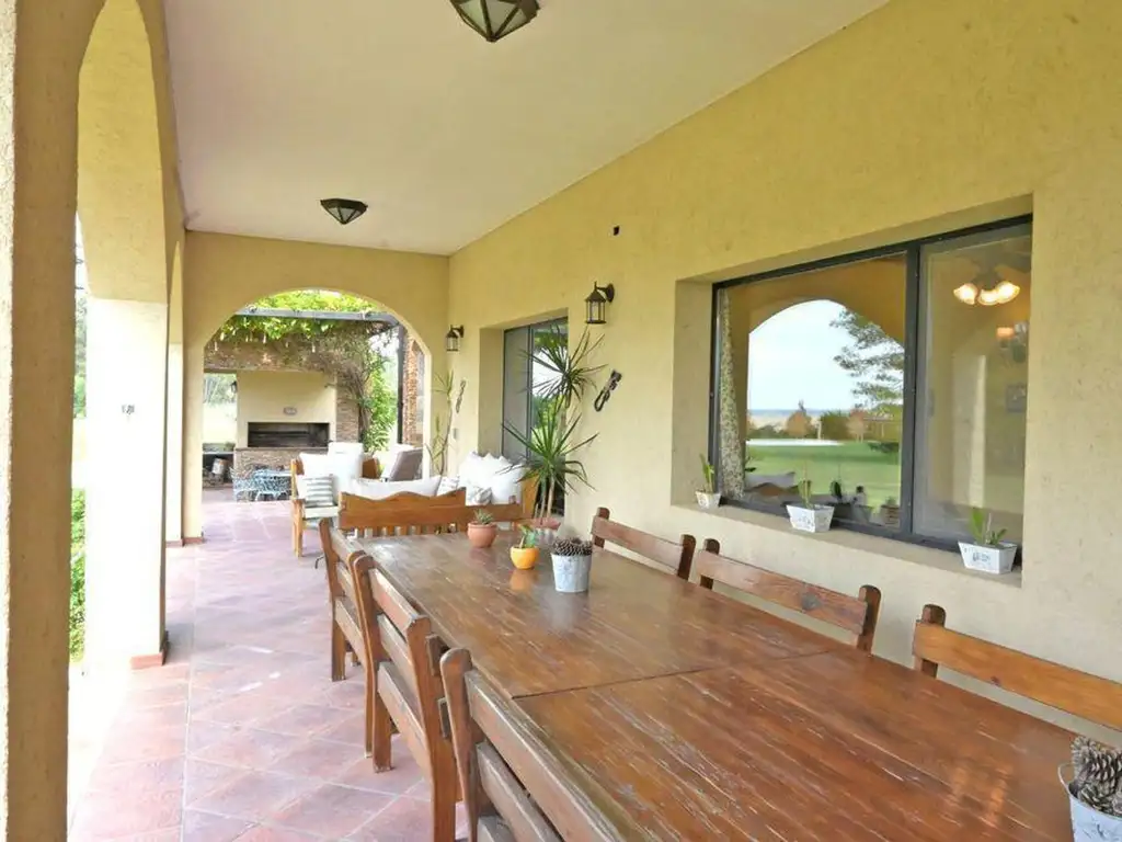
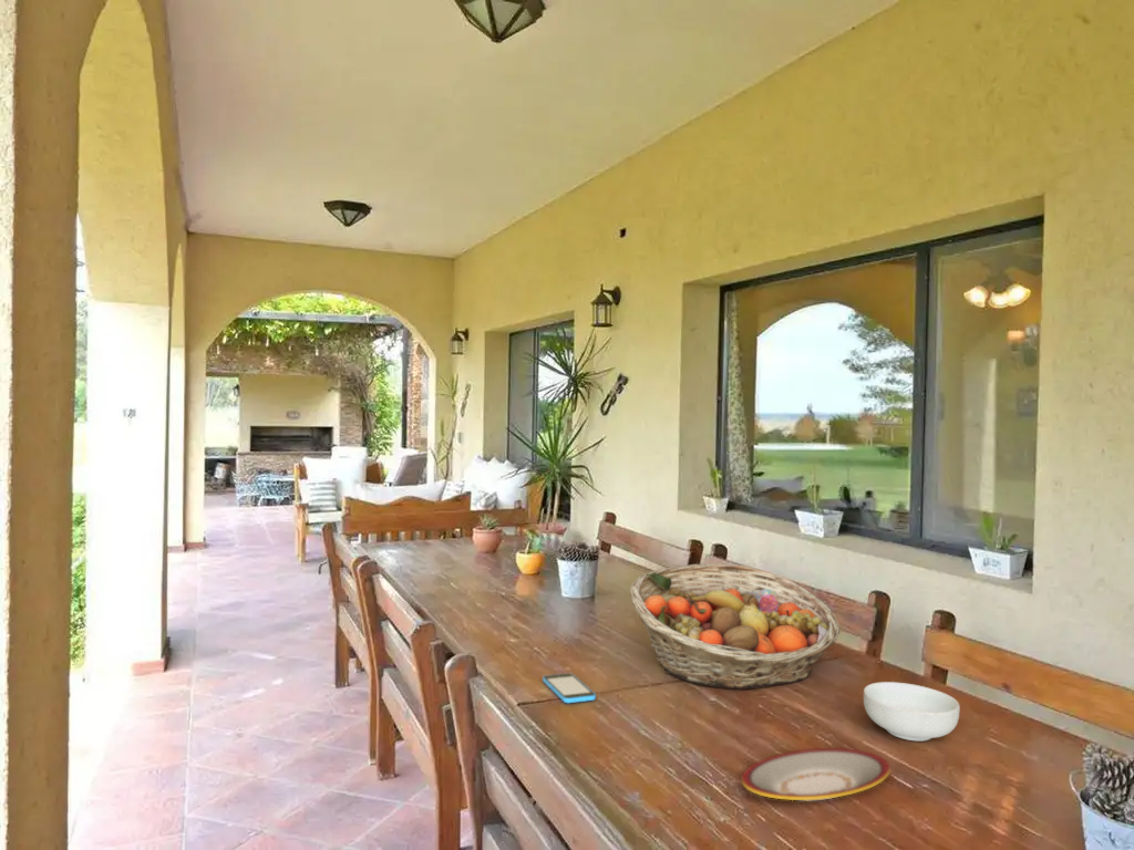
+ fruit basket (732, 621)
+ cereal bowl (909, 714)
+ smartphone (568, 687)
+ plate (816, 778)
